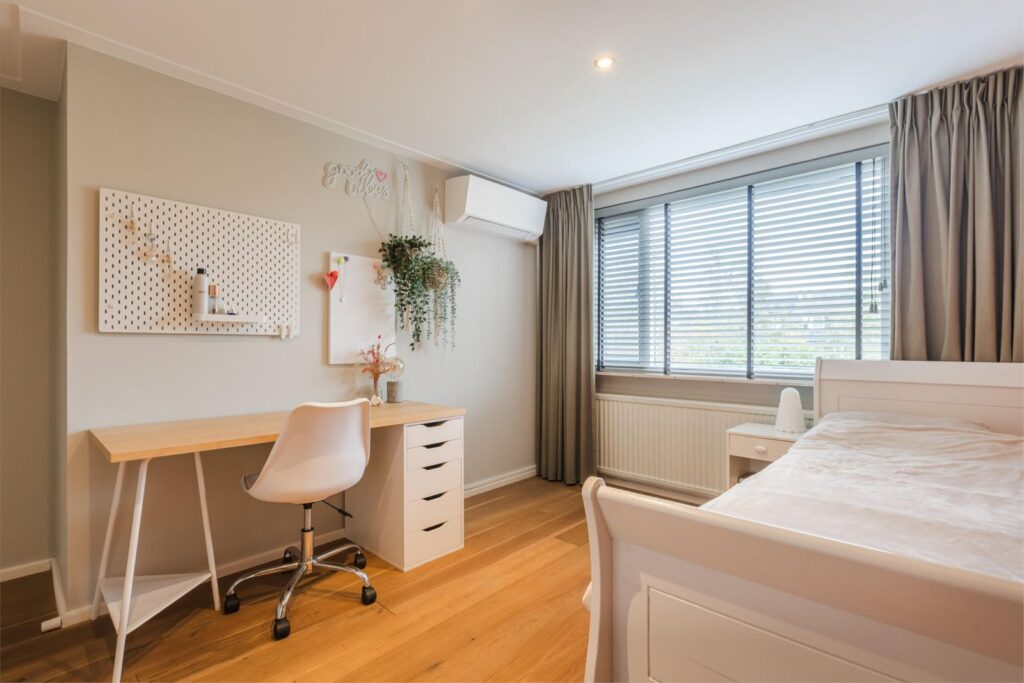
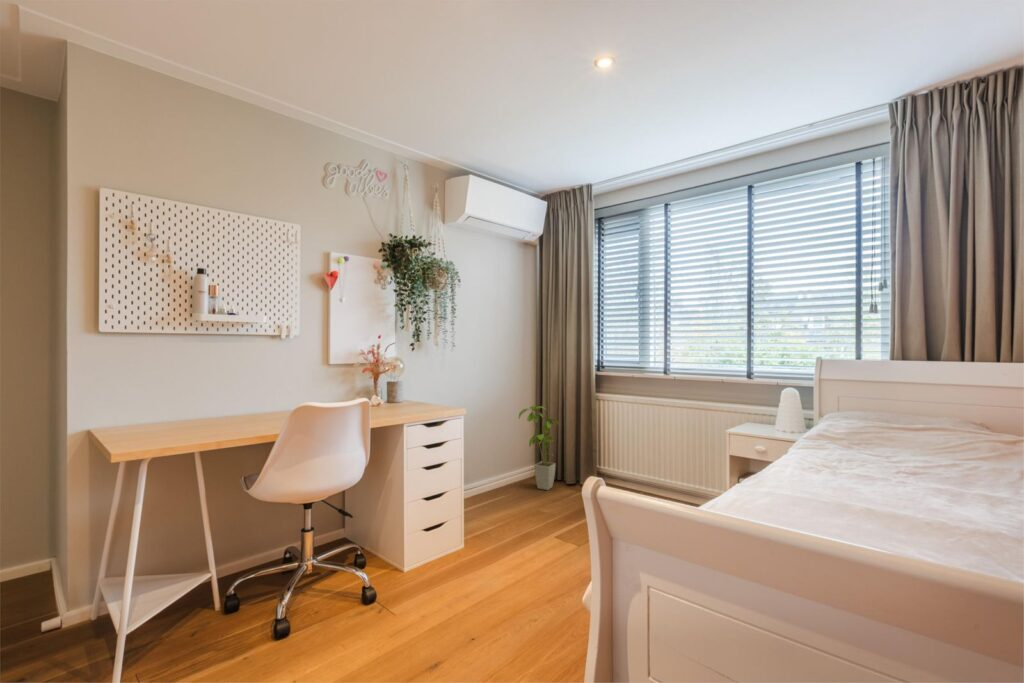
+ house plant (540, 447)
